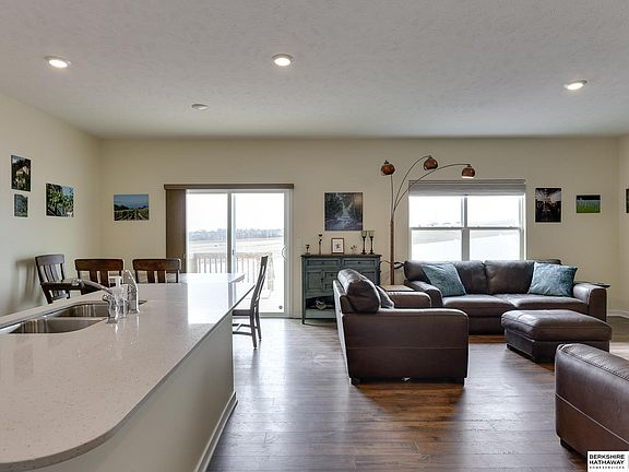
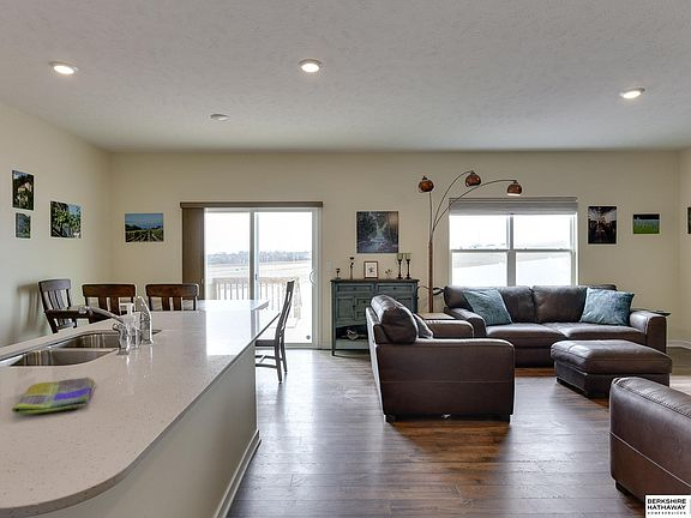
+ dish towel (56, 393)
